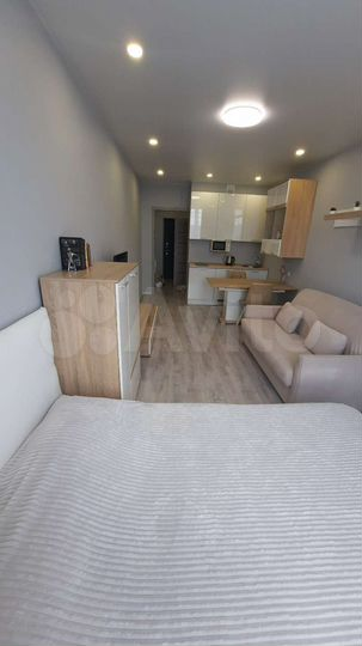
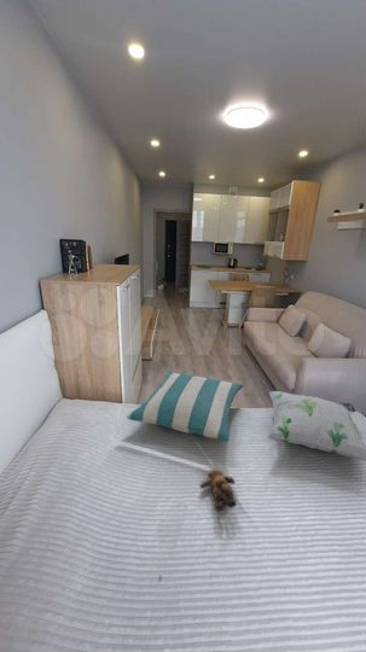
+ teddy bear (215, 510)
+ decorative pillow (314, 419)
+ pillow (191, 400)
